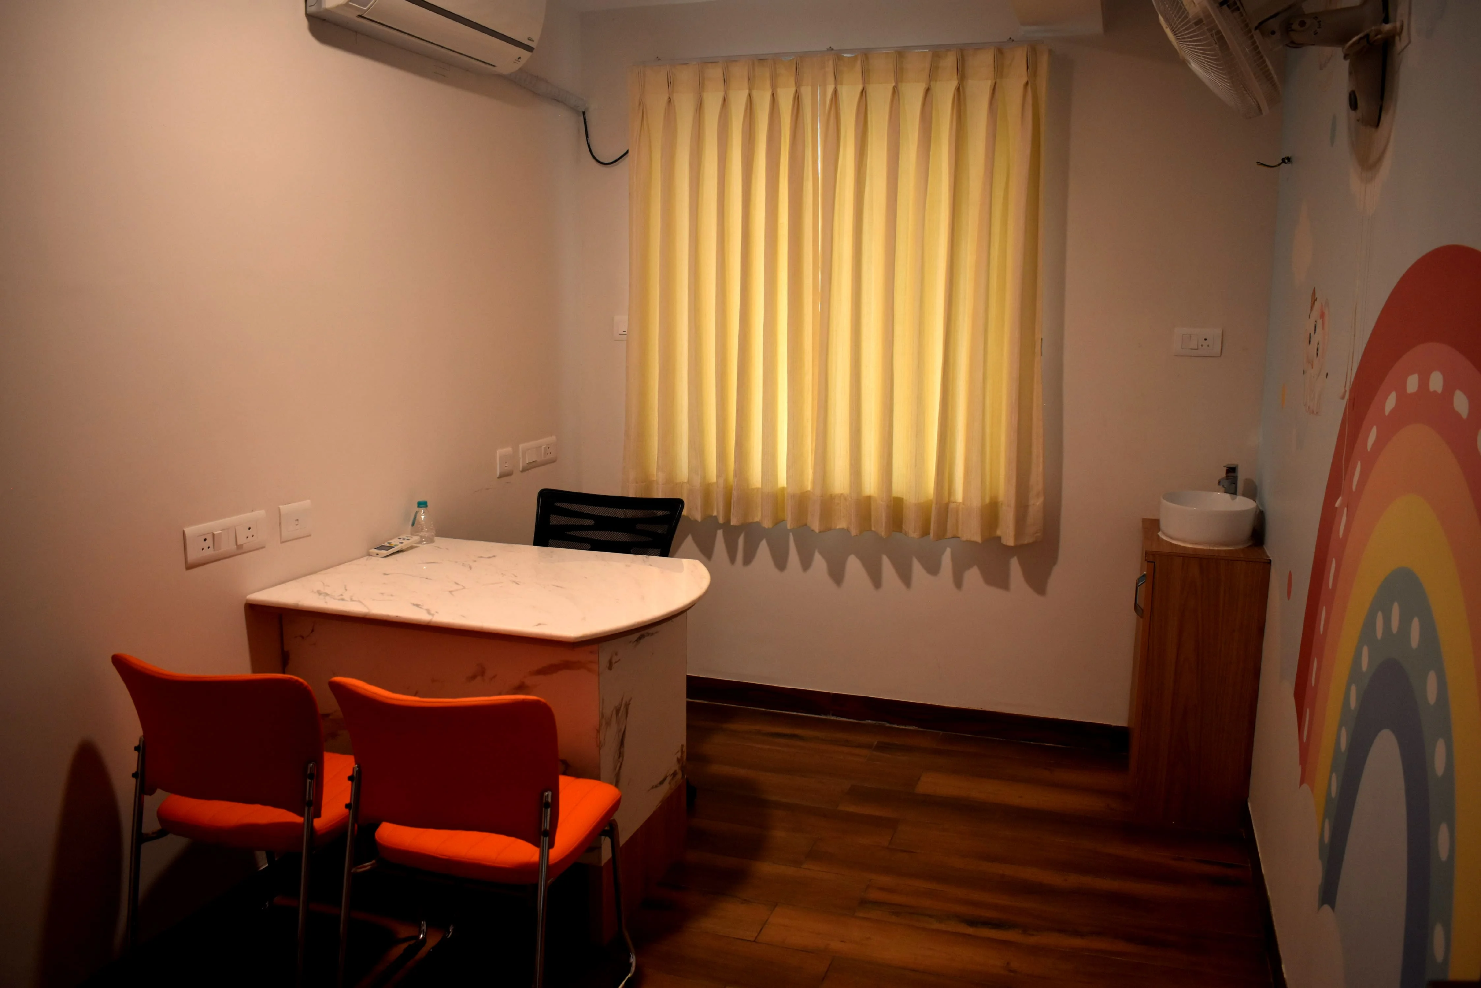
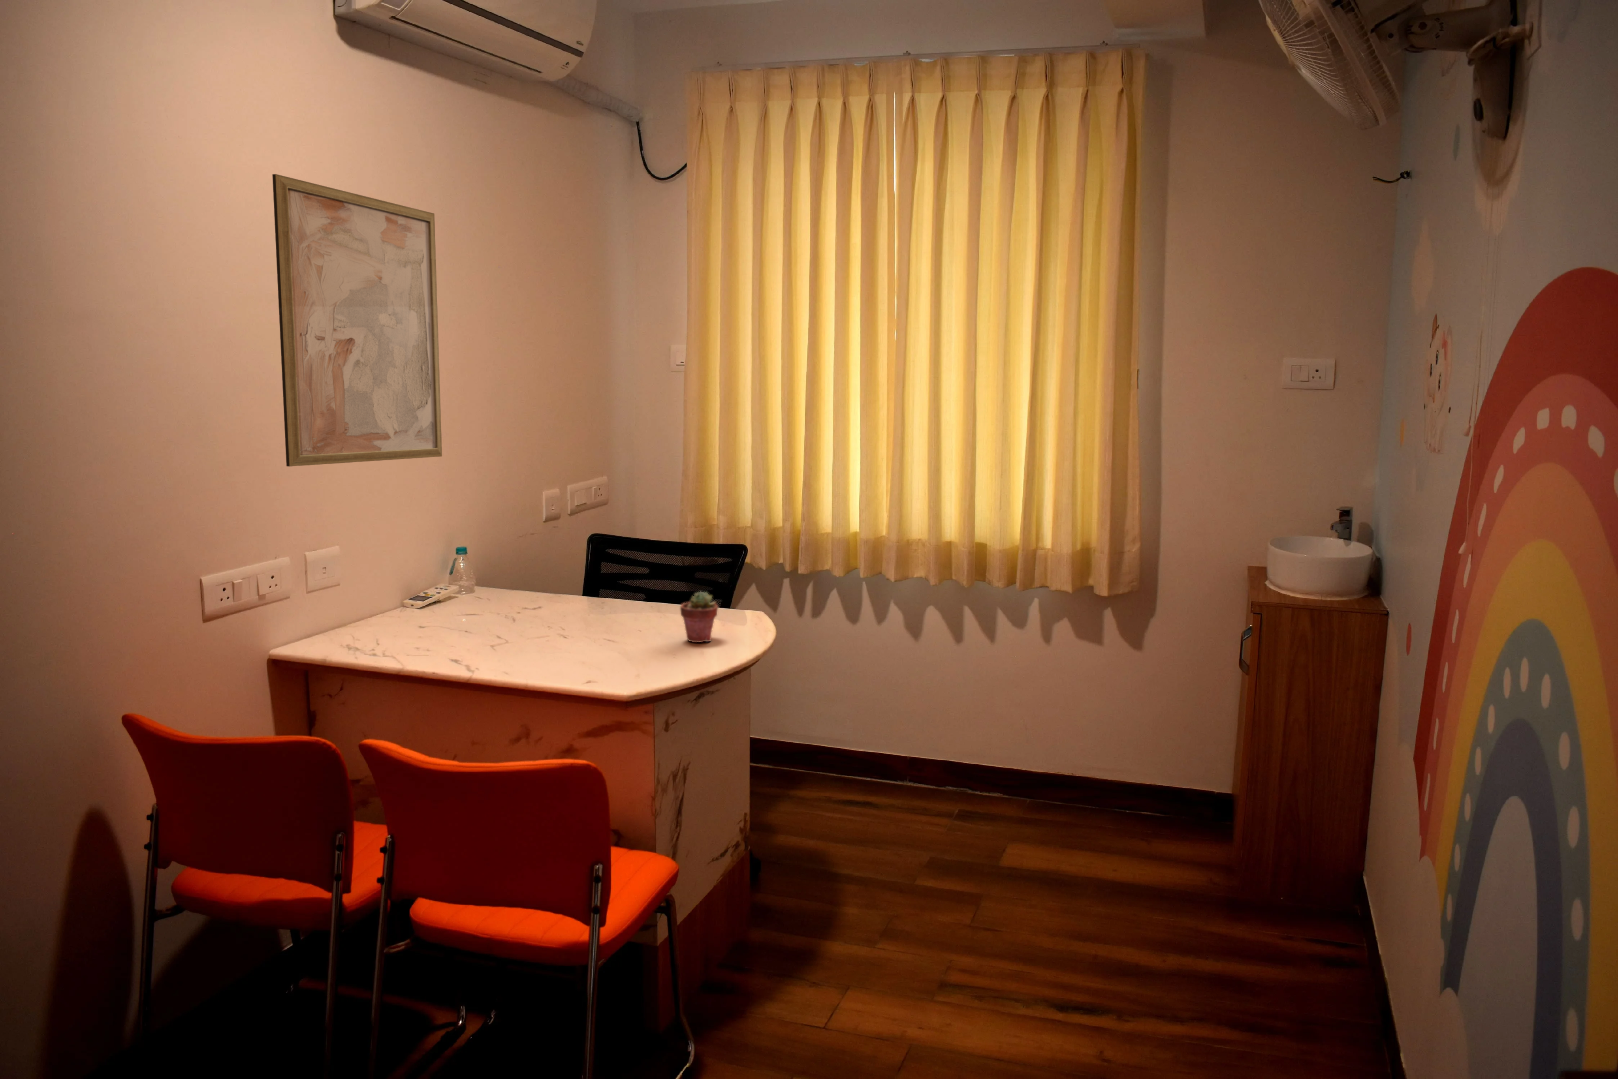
+ wall art (367, 330)
+ potted succulent (699, 615)
